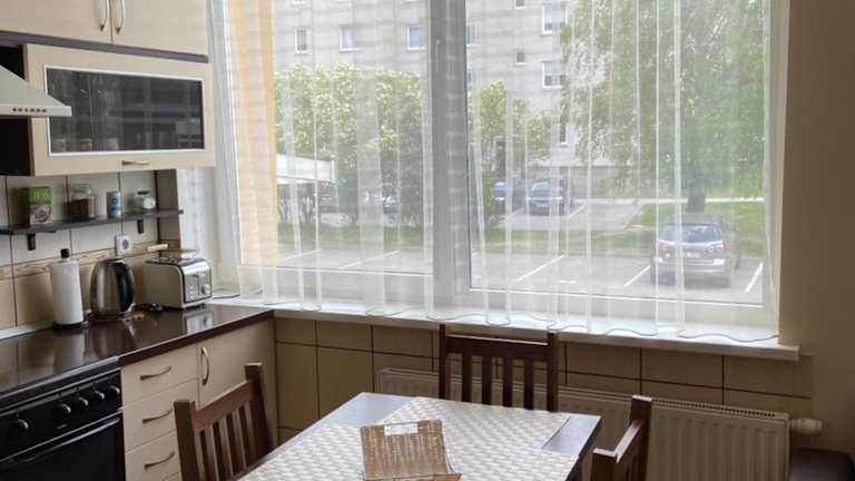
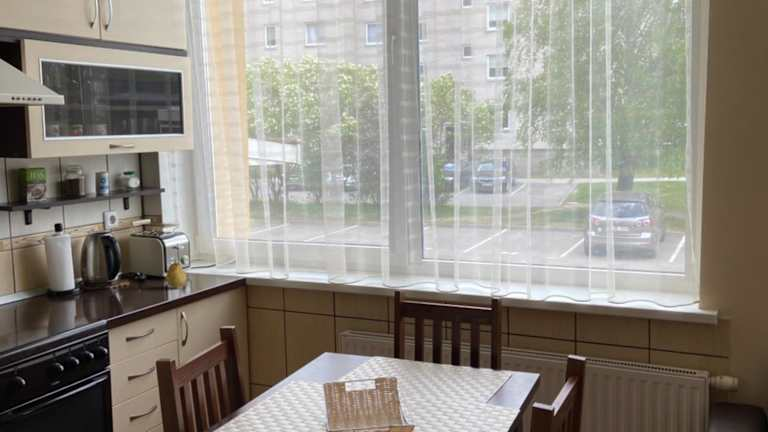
+ fruit (175, 273)
